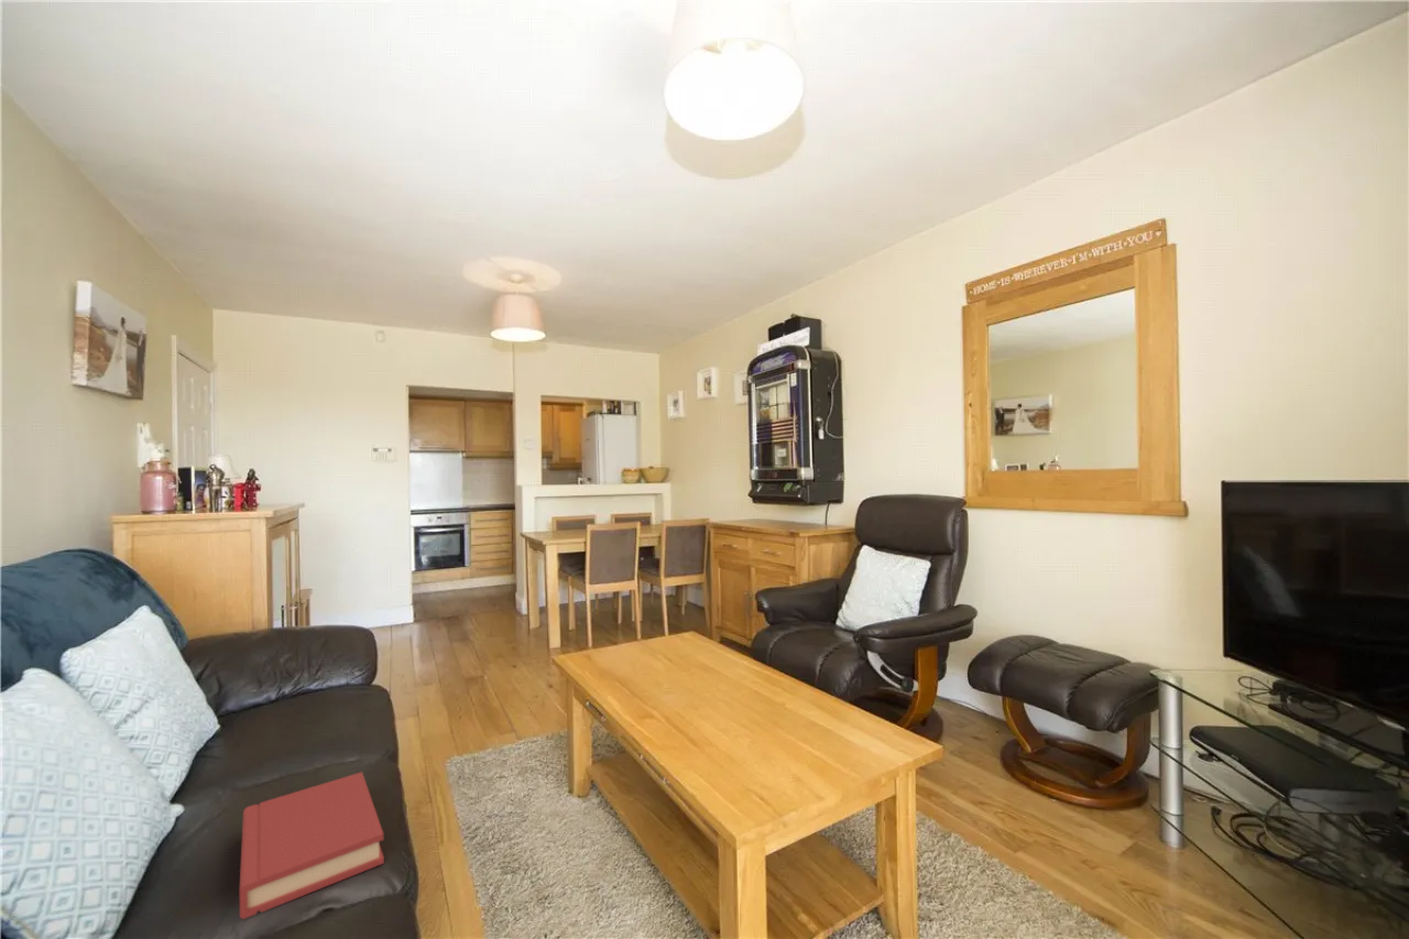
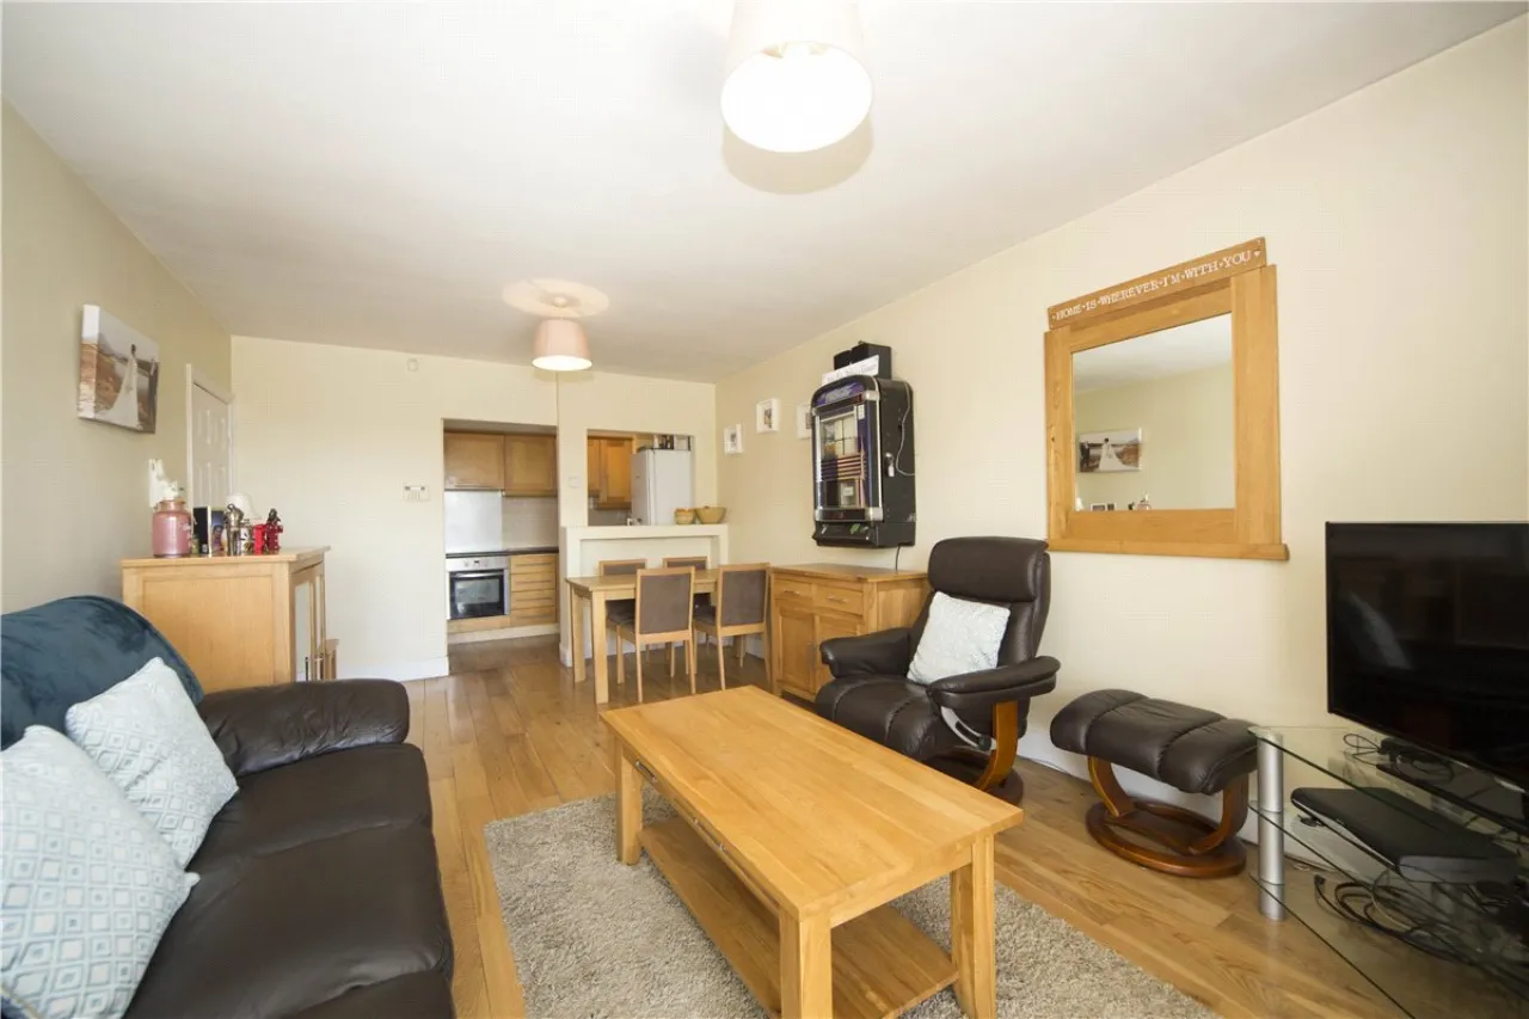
- hardback book (310, 834)
